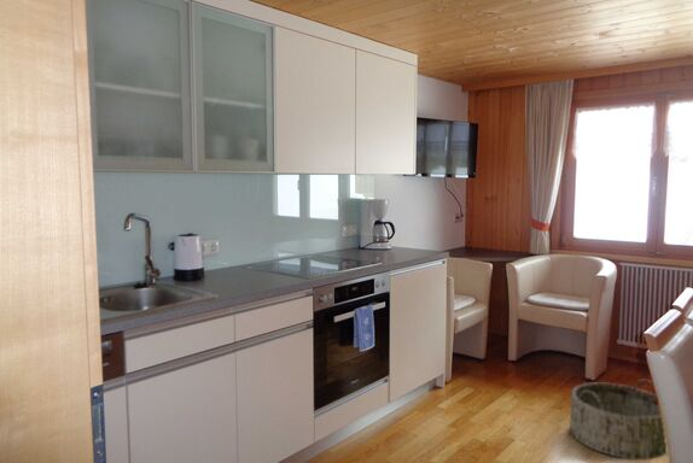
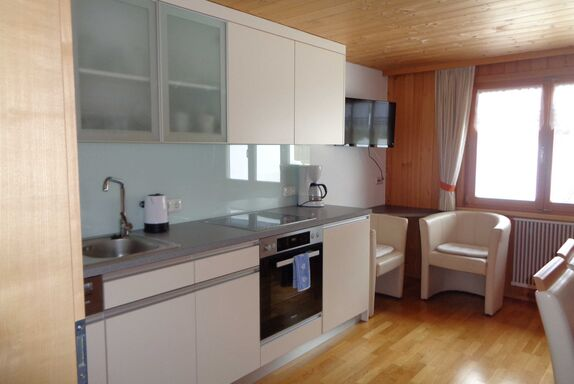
- basket (618, 411)
